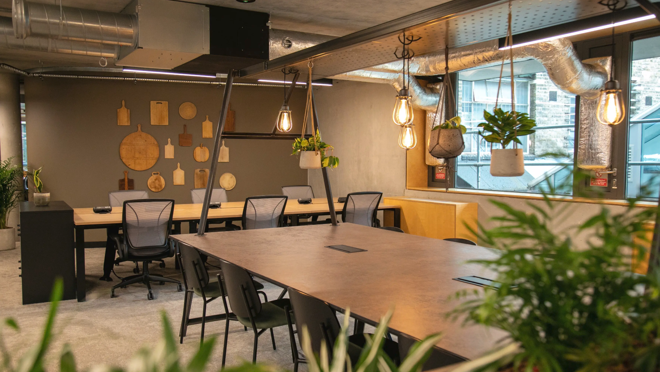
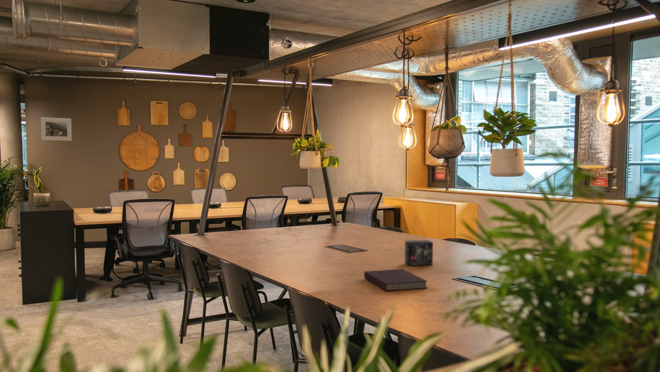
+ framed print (56, 129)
+ notebook (394, 279)
+ small box (418, 252)
